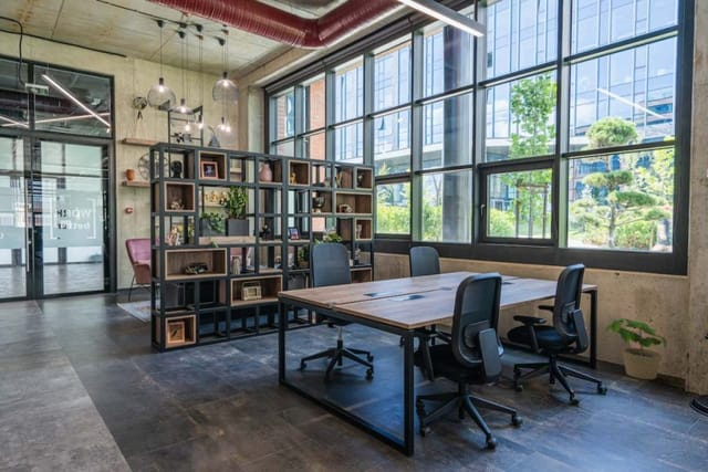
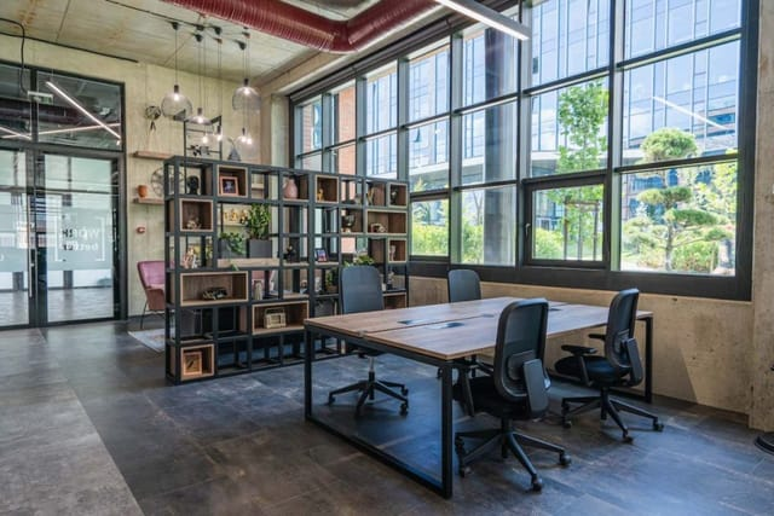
- potted plant (629, 347)
